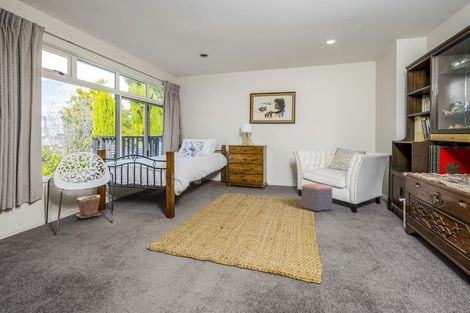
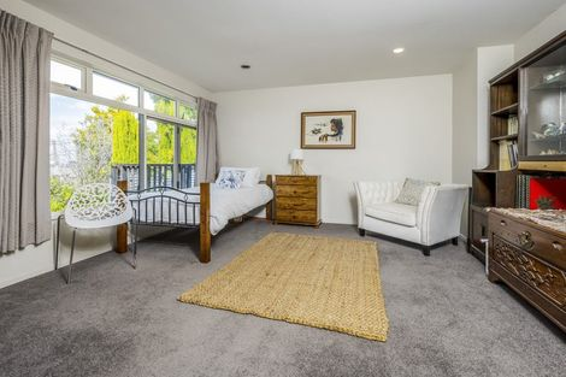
- plant pot (88, 205)
- footstool (316, 196)
